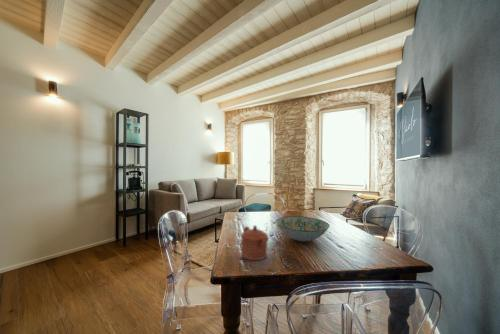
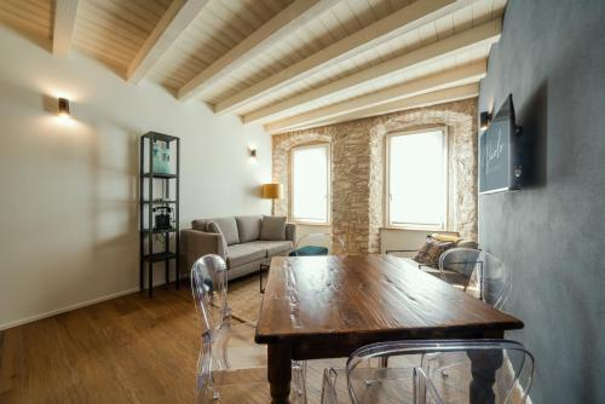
- teapot (254, 240)
- decorative bowl (301, 230)
